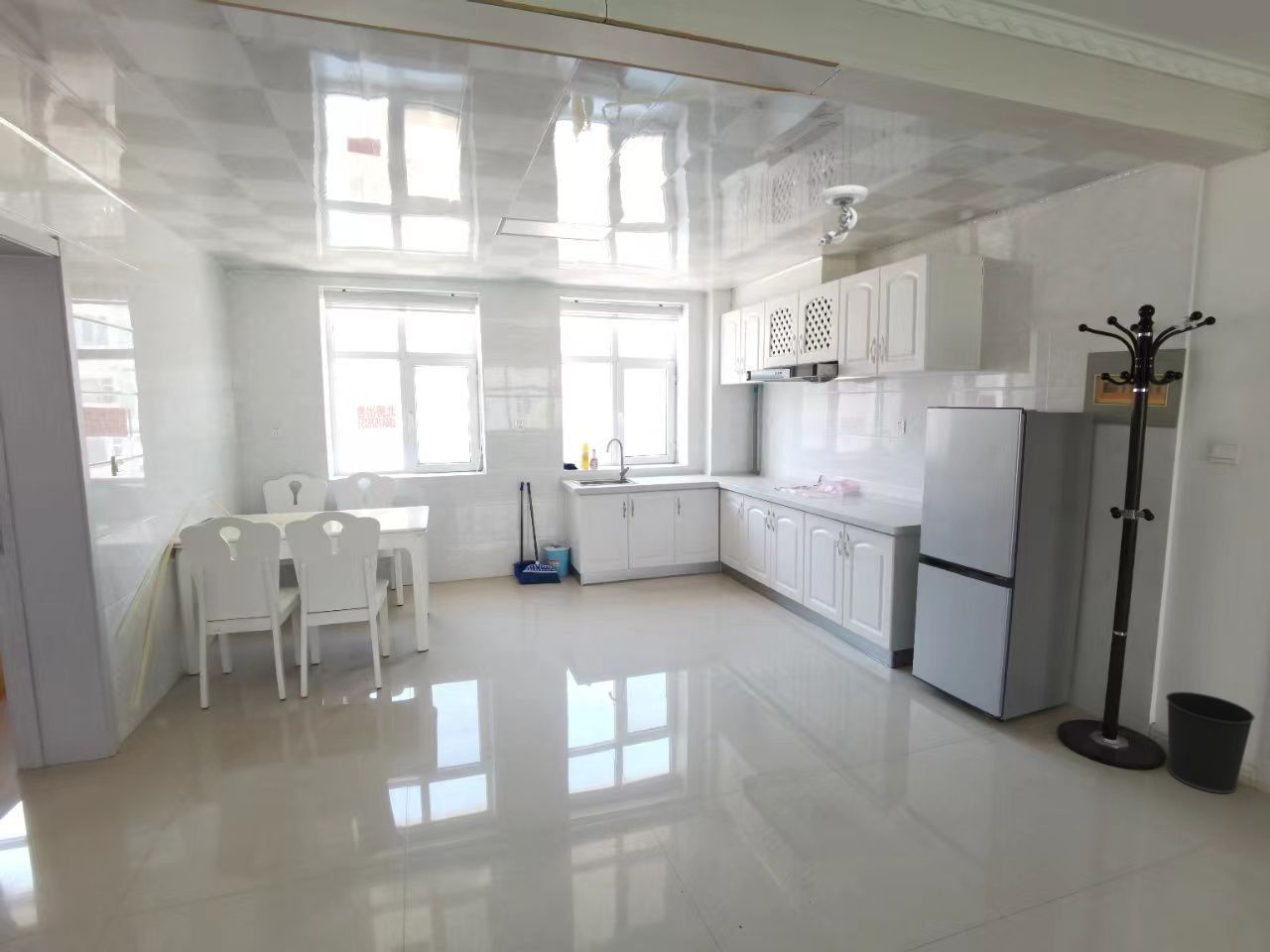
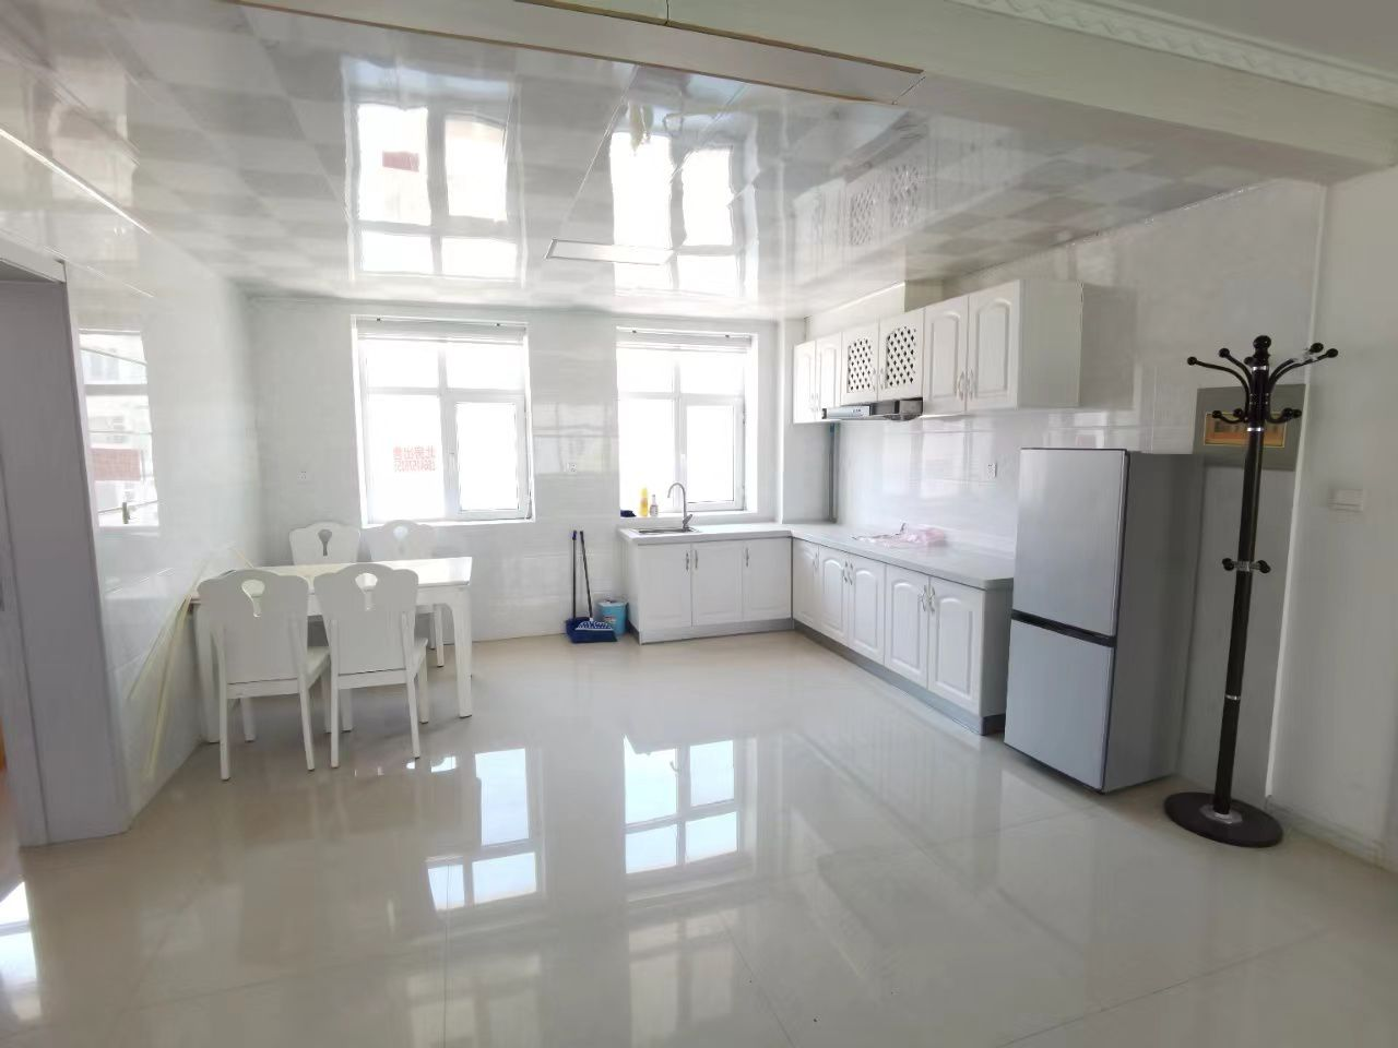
- wastebasket (1205, 742)
- security camera (842, 217)
